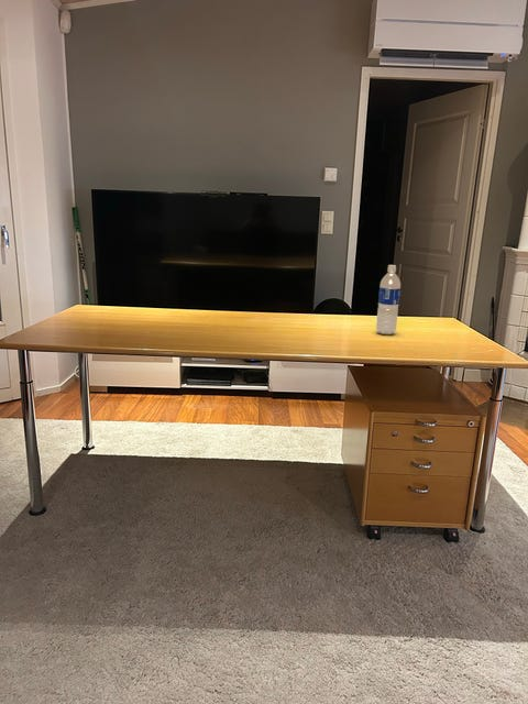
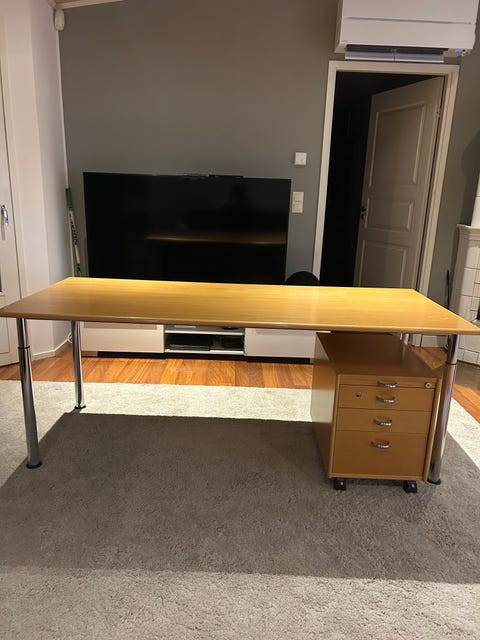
- water bottle (388, 299)
